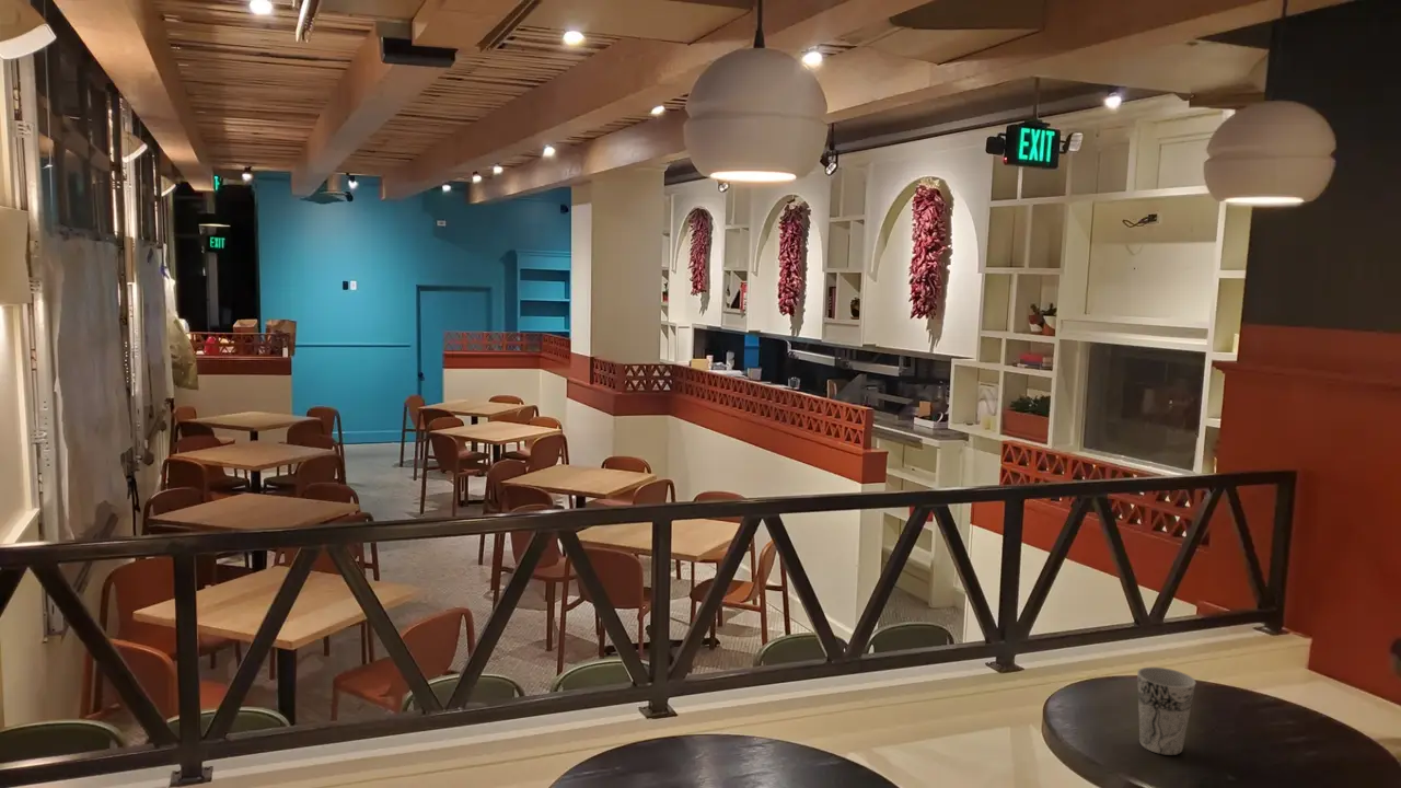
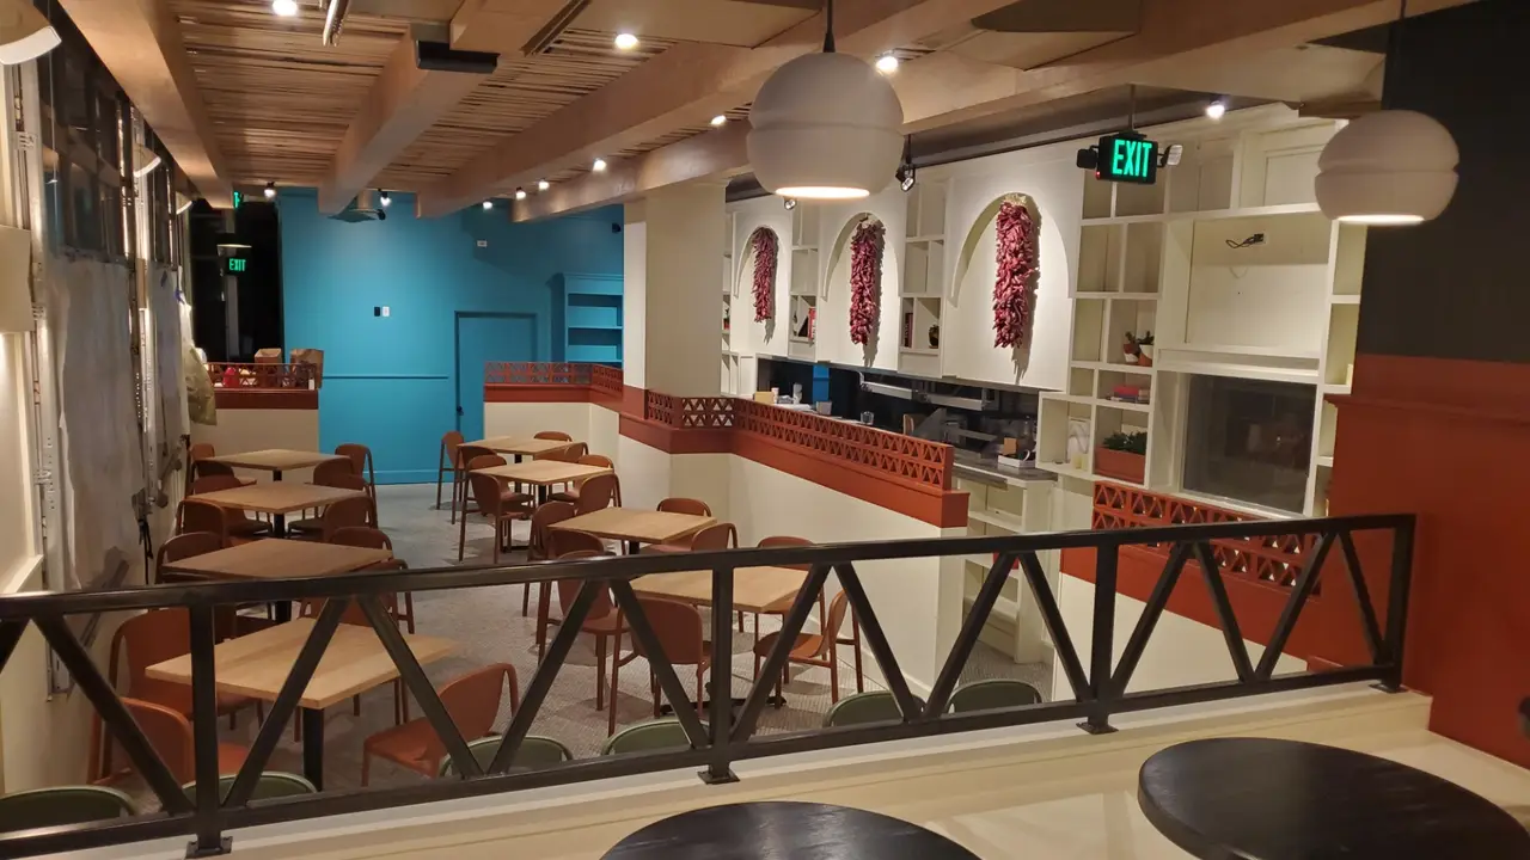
- cup (1163, 711)
